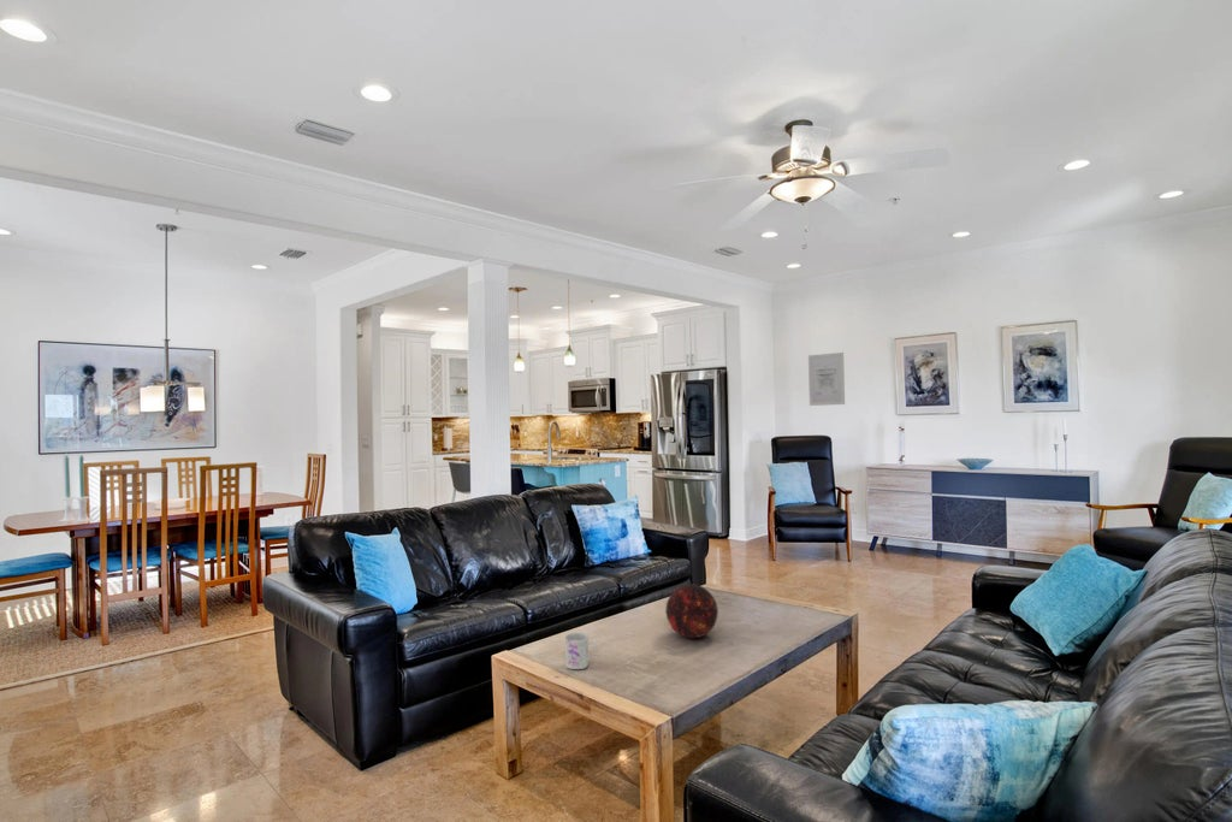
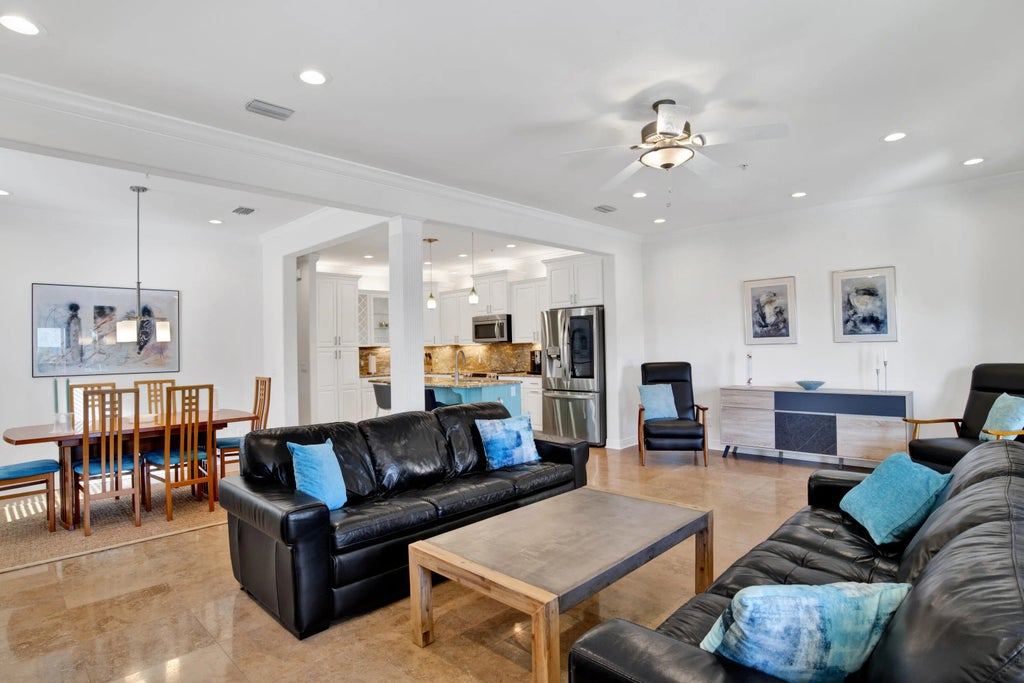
- wall art (825, 379)
- mug (581, 650)
- decorative orb (691, 610)
